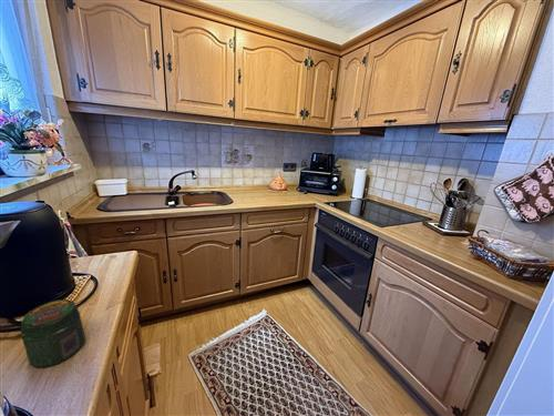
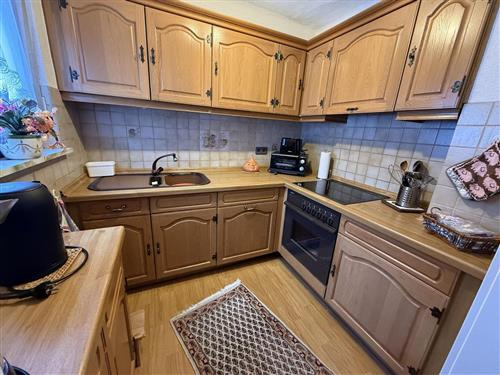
- jar (54, 331)
